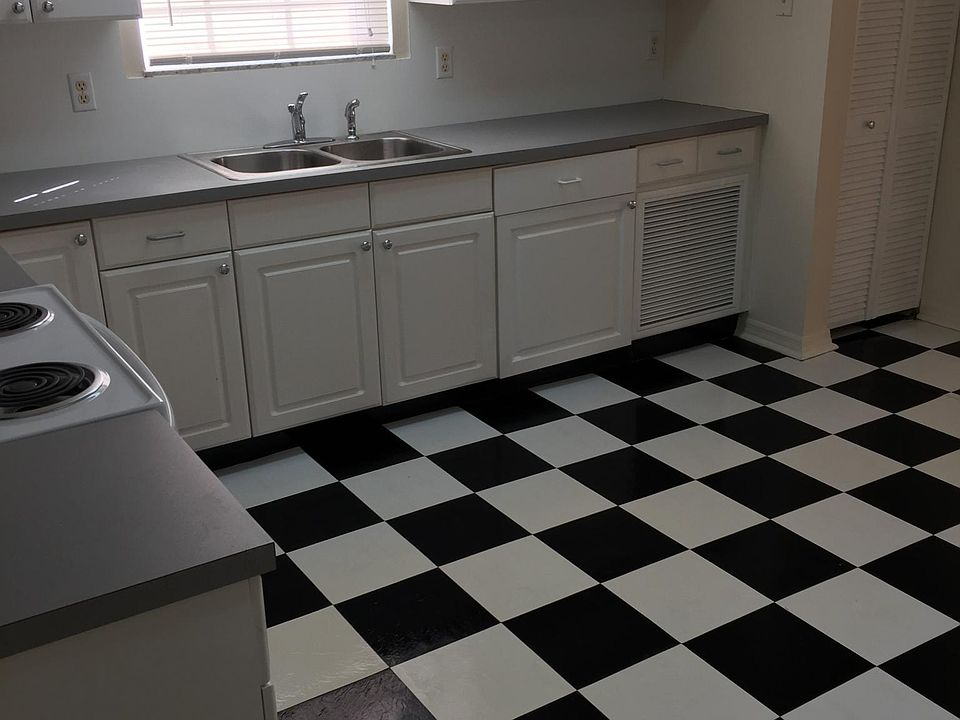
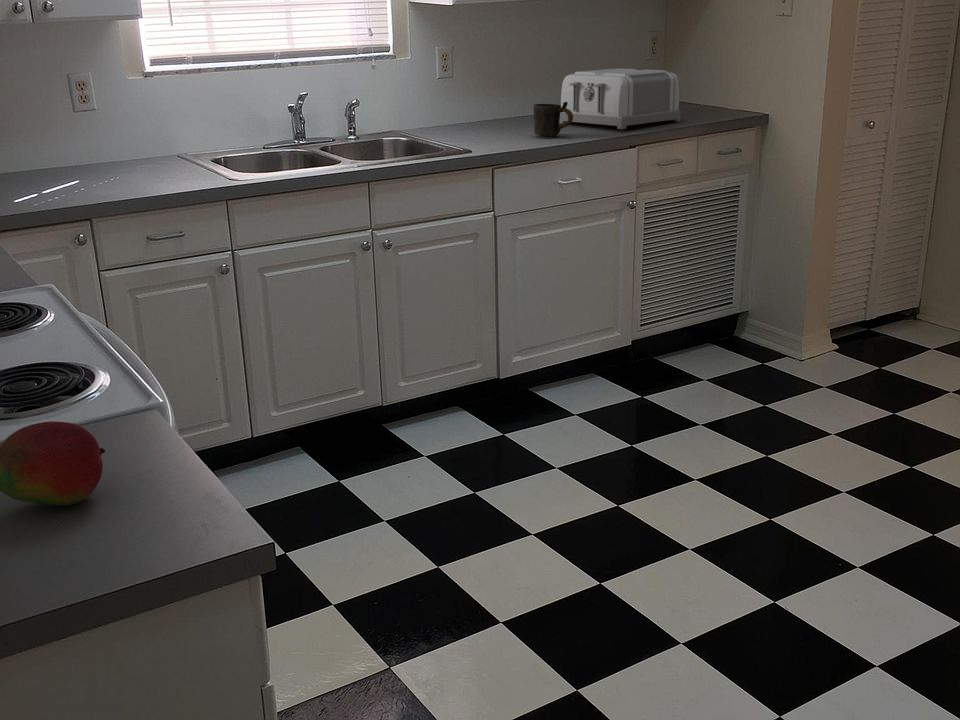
+ mug (551, 119)
+ toaster (617, 97)
+ fruit (49, 464)
